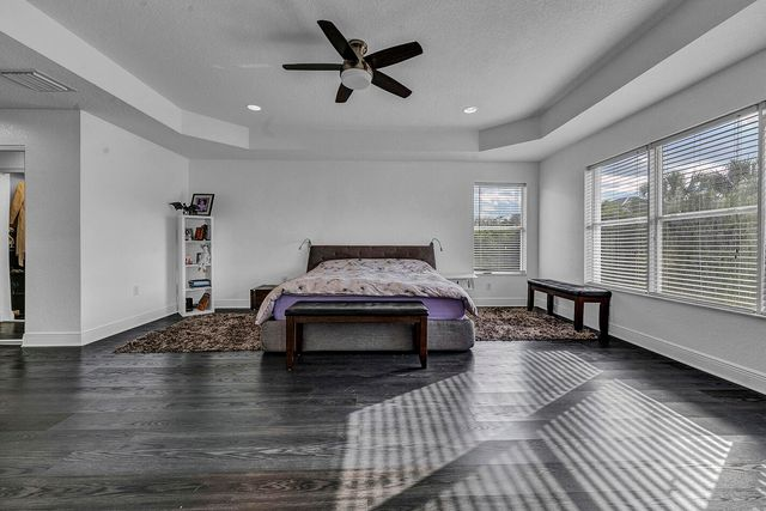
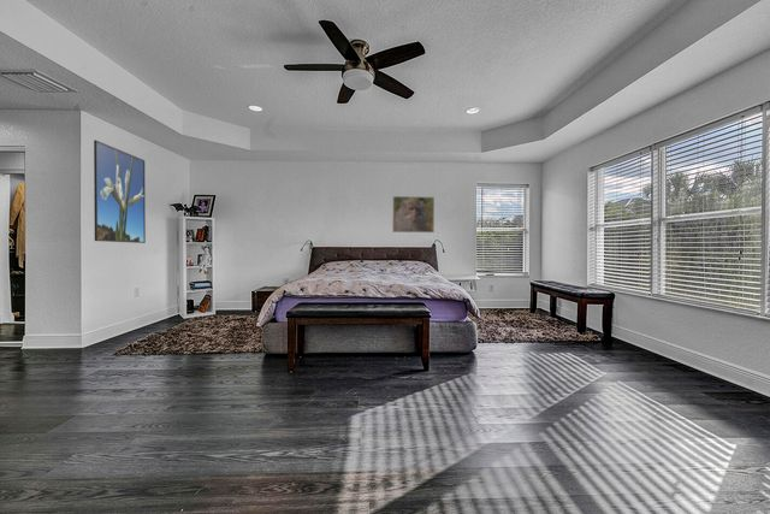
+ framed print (122, 196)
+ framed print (413, 214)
